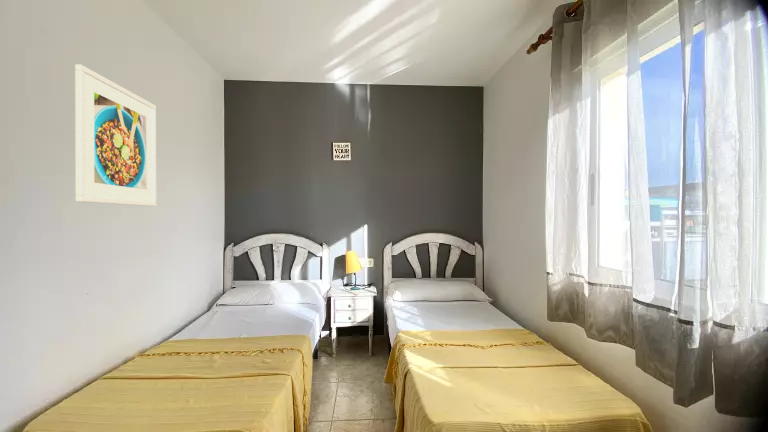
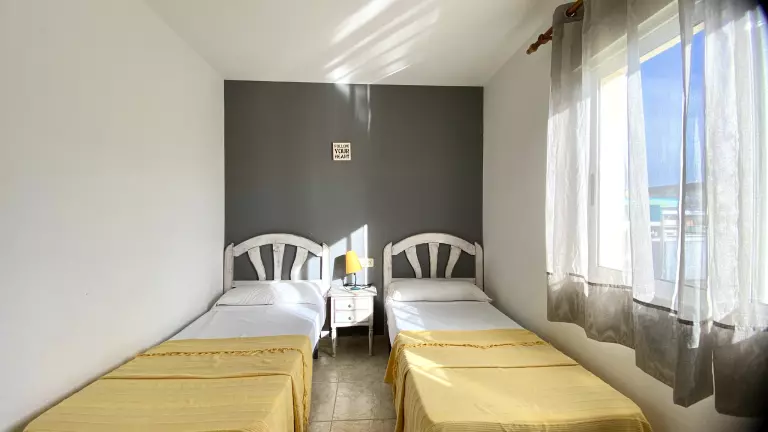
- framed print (121, 146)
